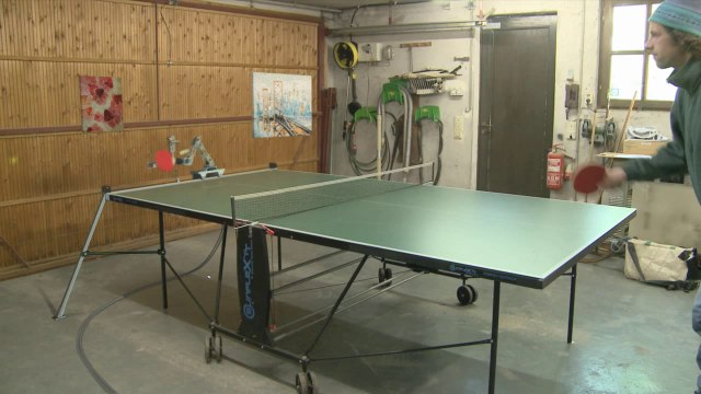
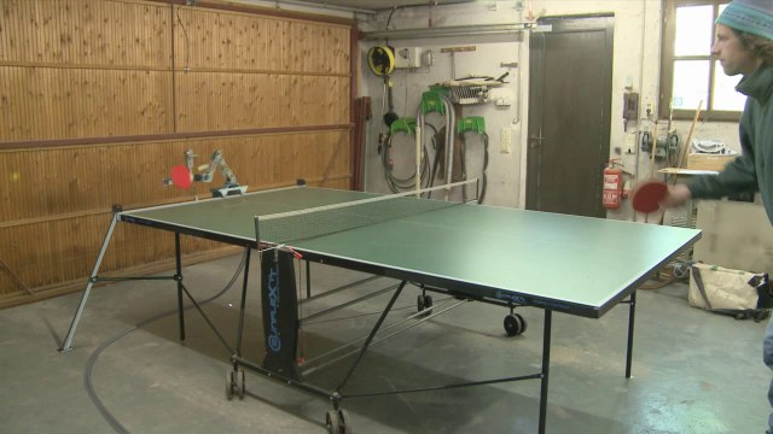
- wall art (102, 104)
- wall art (283, 105)
